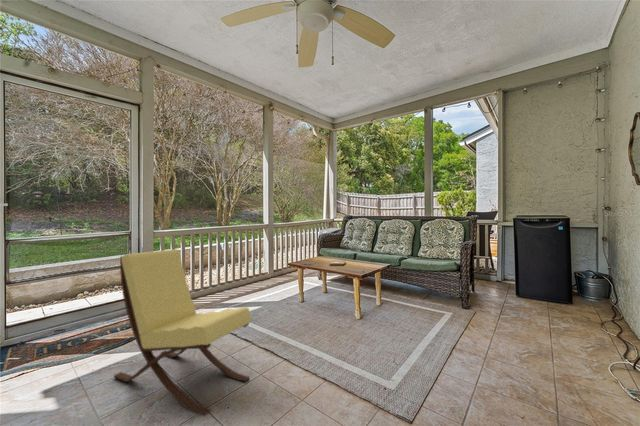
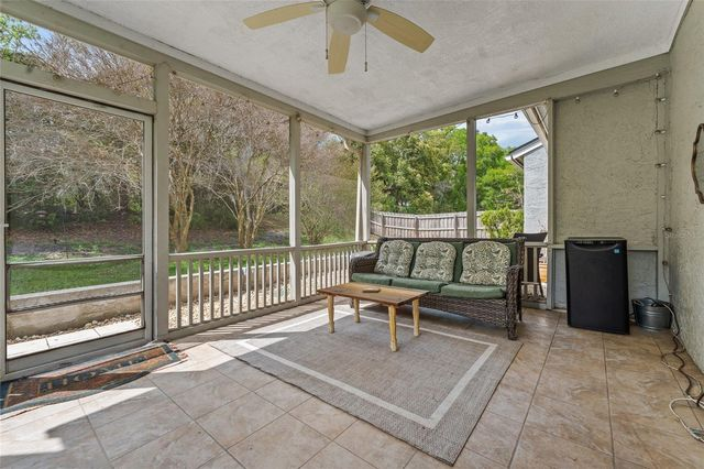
- lounge chair (182, 315)
